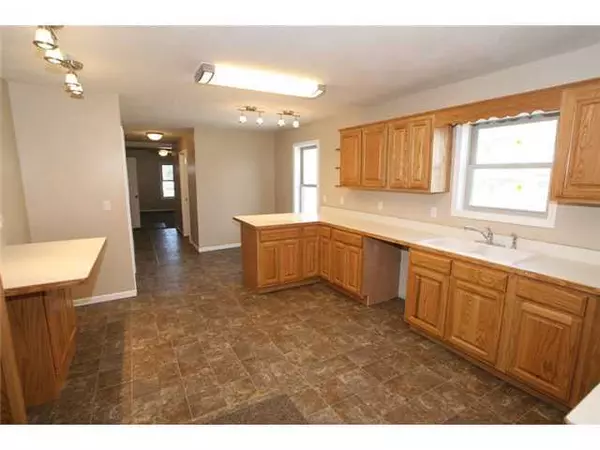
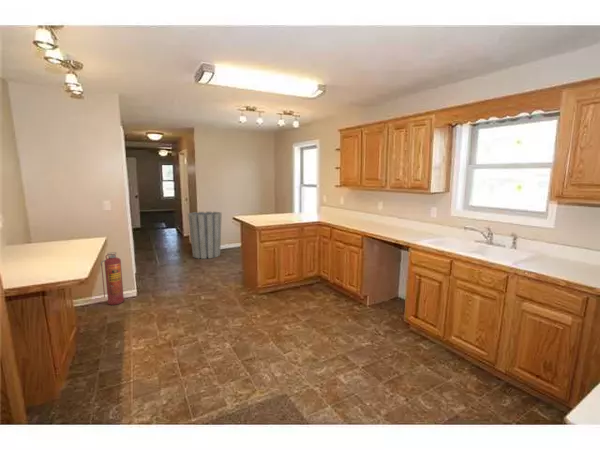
+ fire extinguisher (112, 278)
+ trash can (205, 234)
